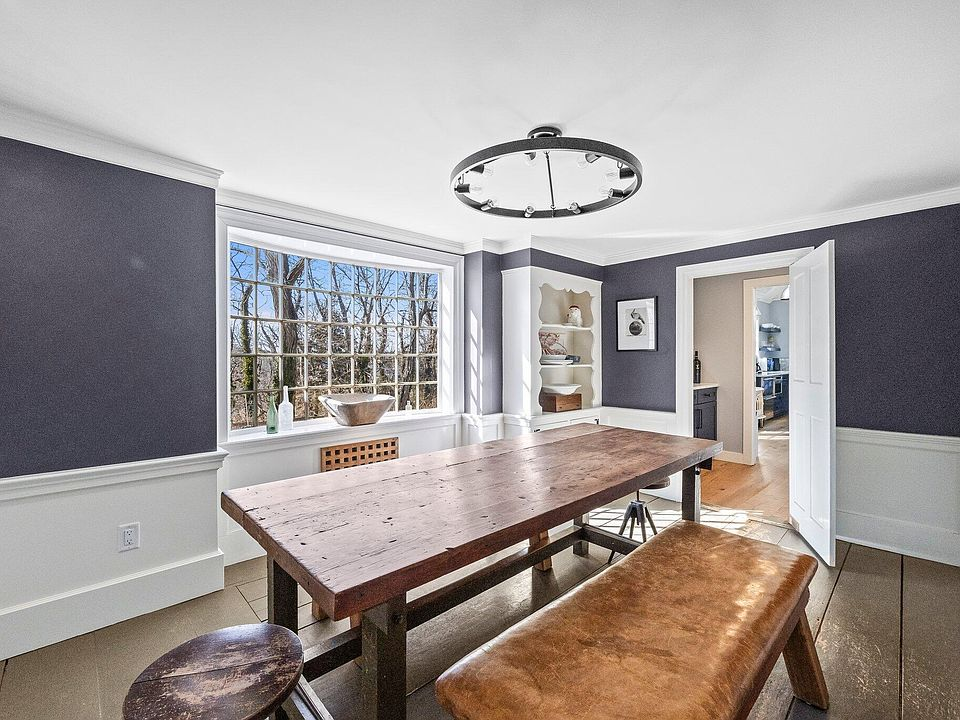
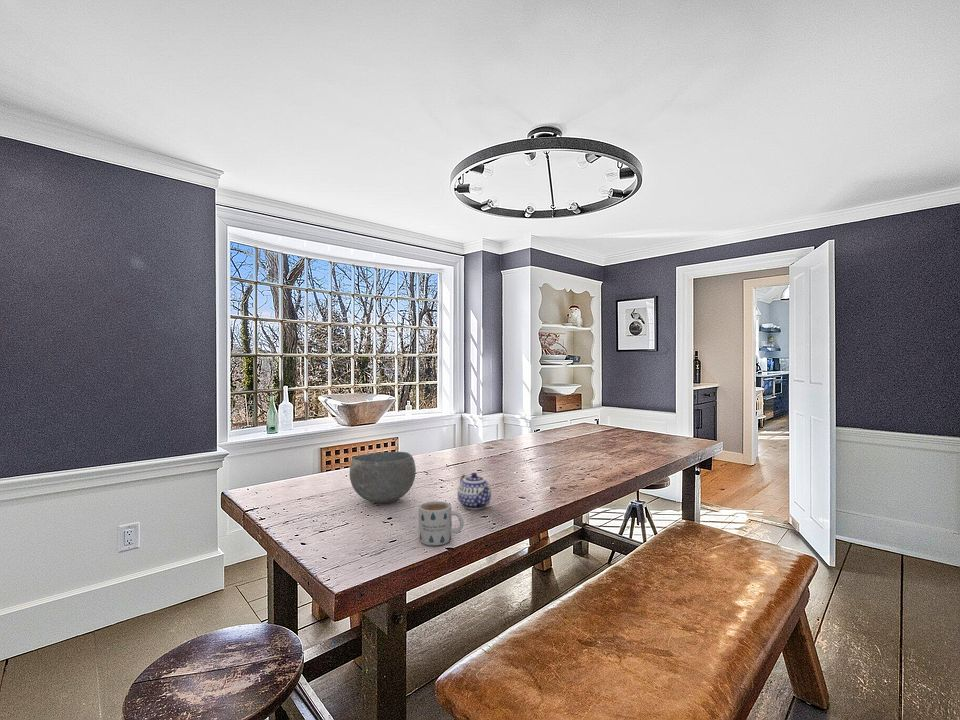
+ teapot (474, 489)
+ bowl (383, 478)
+ mug (441, 523)
